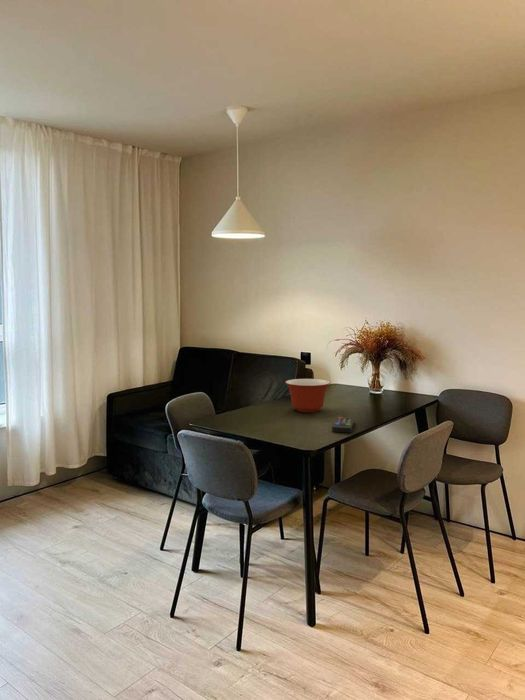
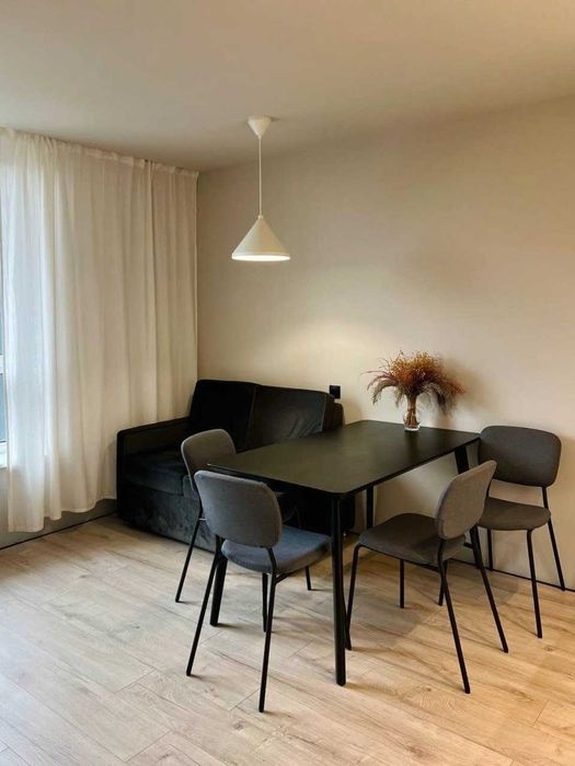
- remote control (343, 424)
- mixing bowl (307, 396)
